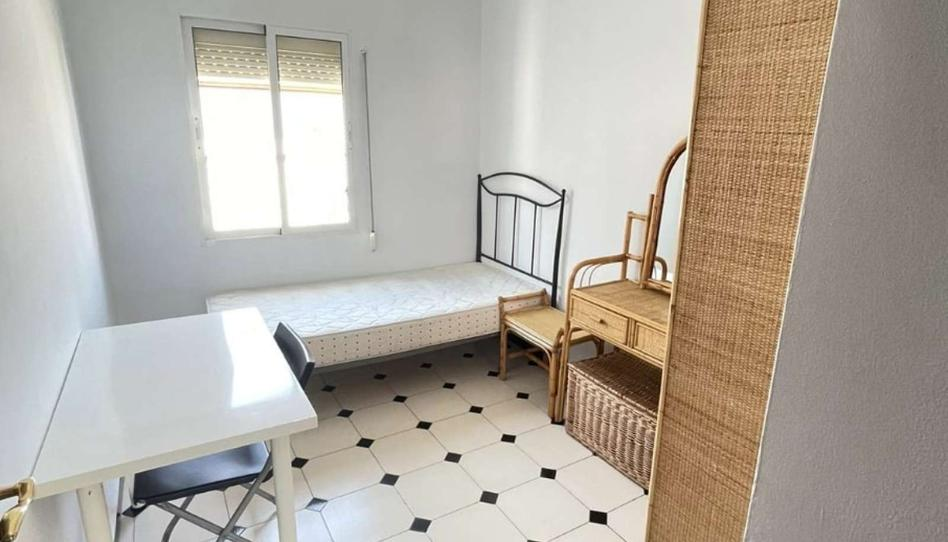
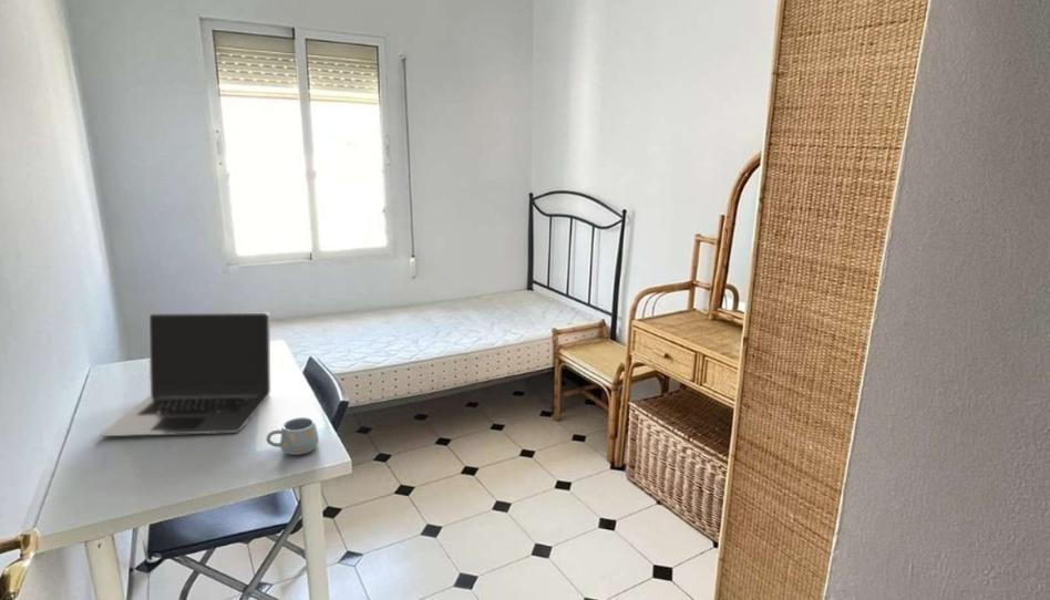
+ mug (292, 437)
+ laptop (191, 369)
